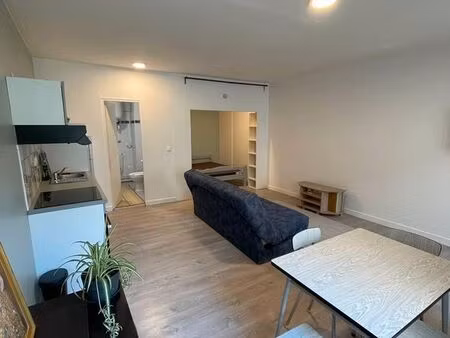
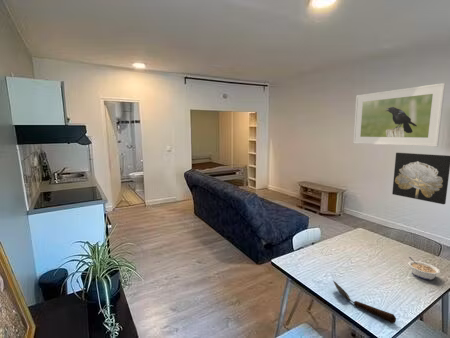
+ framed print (392, 117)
+ wall art (419, 176)
+ legume (422, 269)
+ spoon (359, 302)
